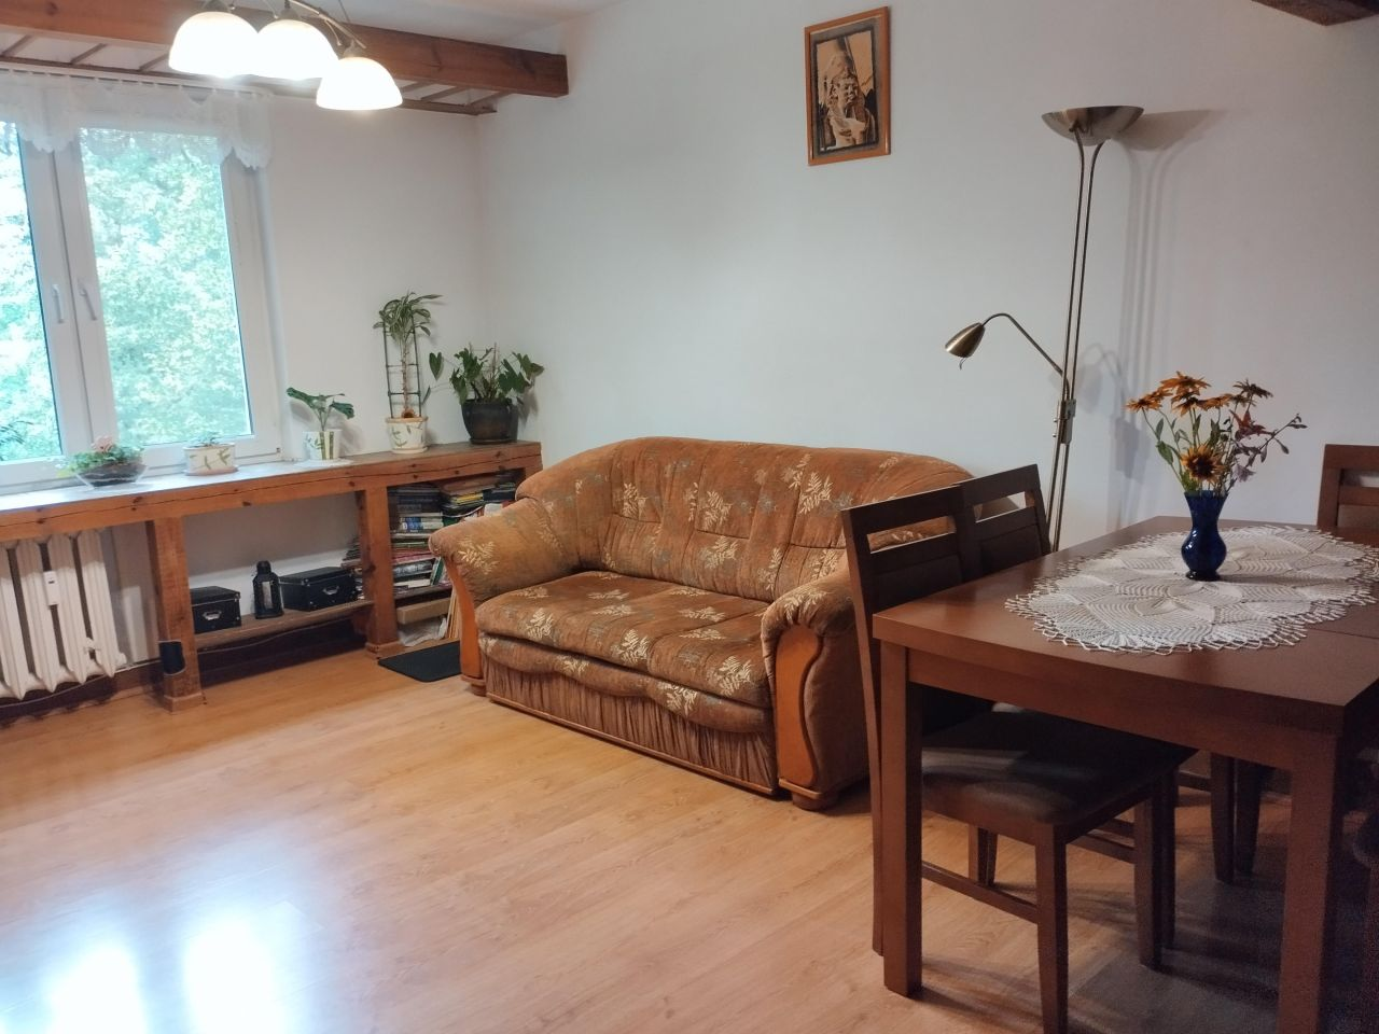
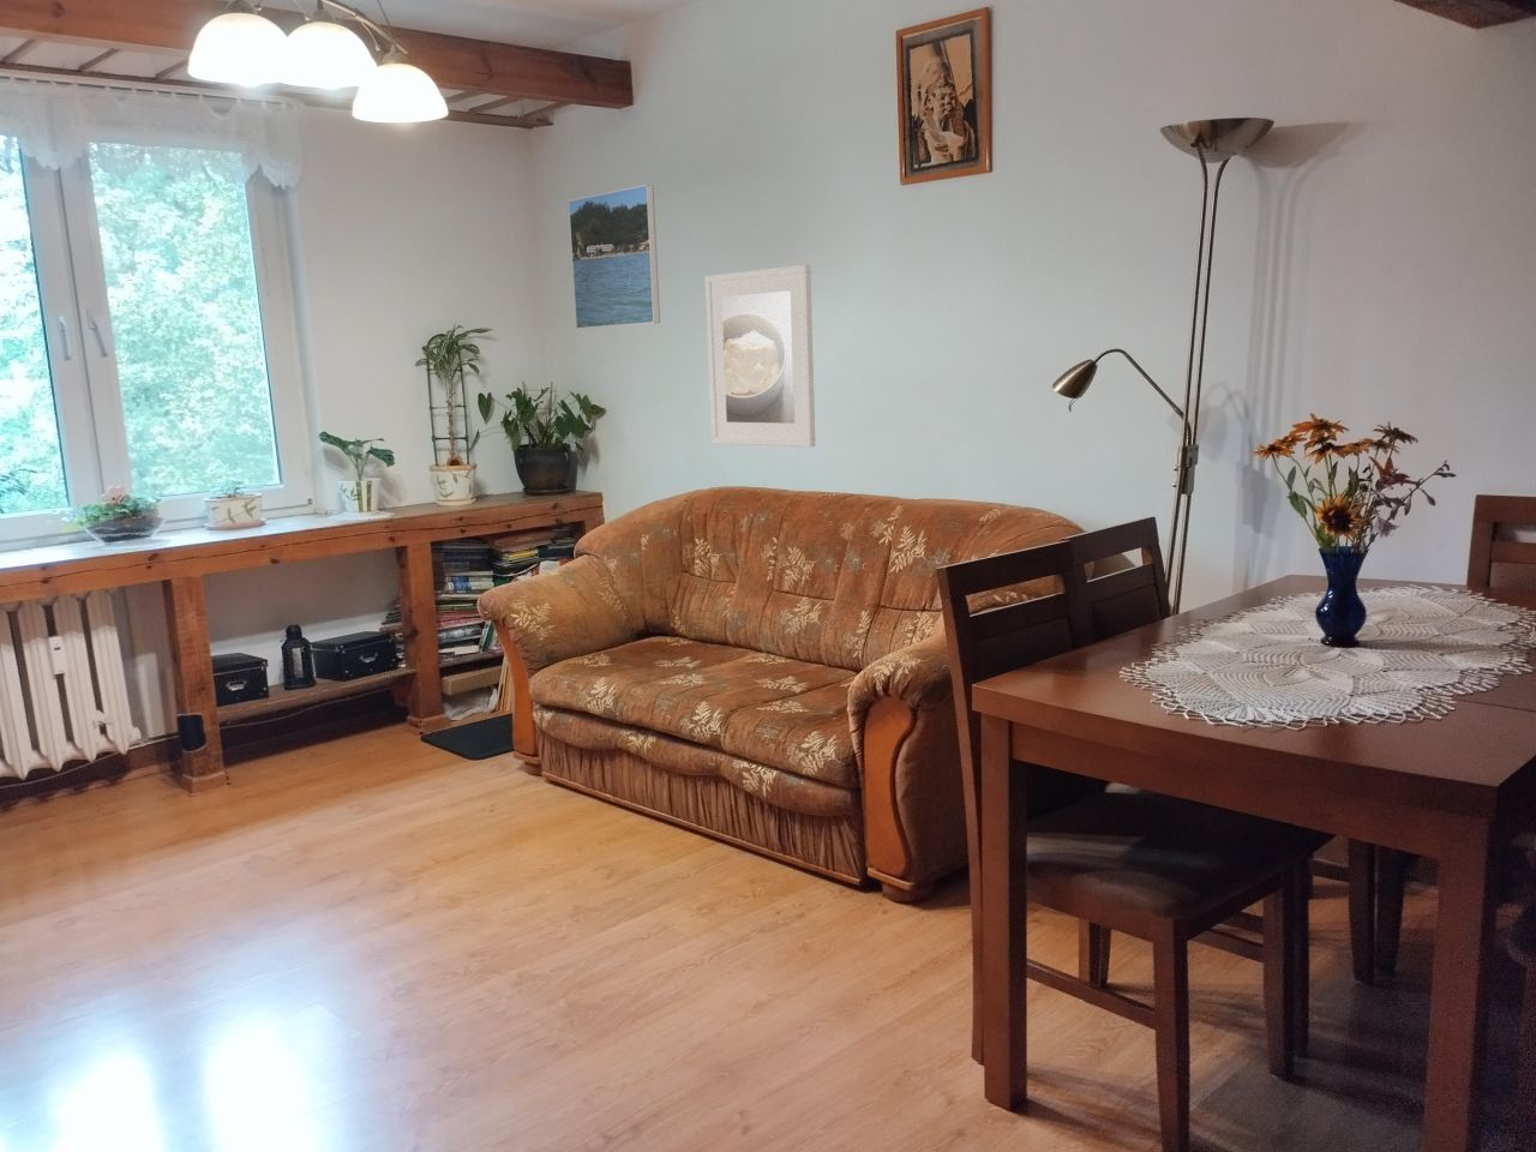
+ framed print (758, 359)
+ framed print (612, 259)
